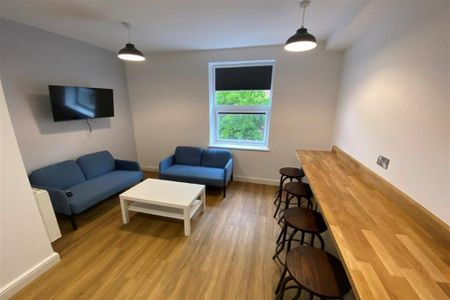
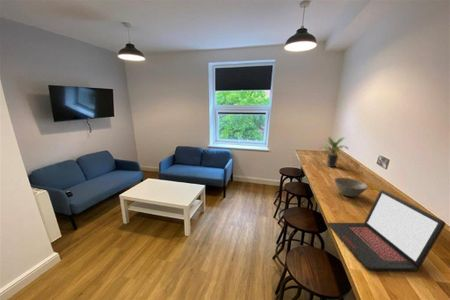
+ potted plant (333, 152)
+ laptop (375, 223)
+ bowl (349, 188)
